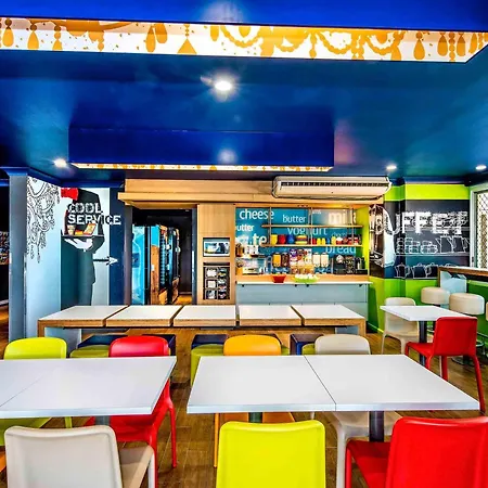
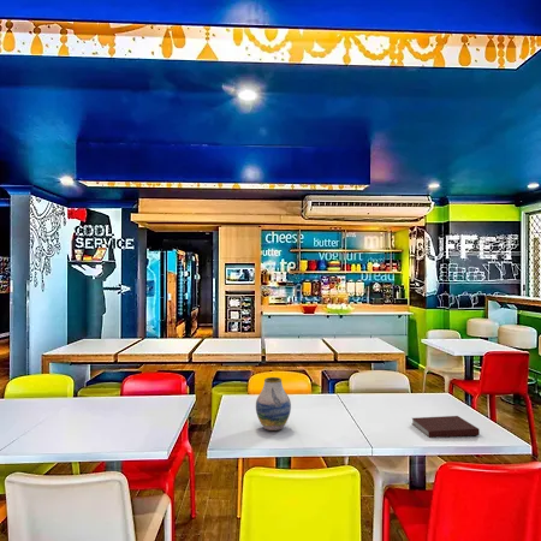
+ notebook (444, 426)
+ vase (273, 403)
